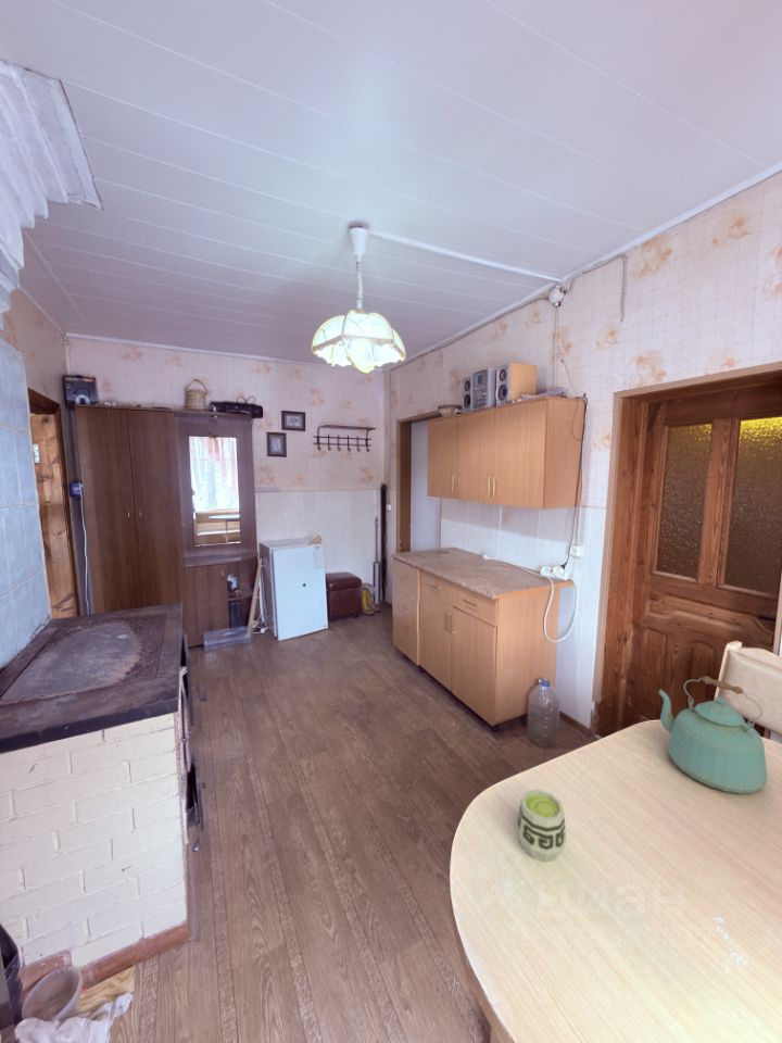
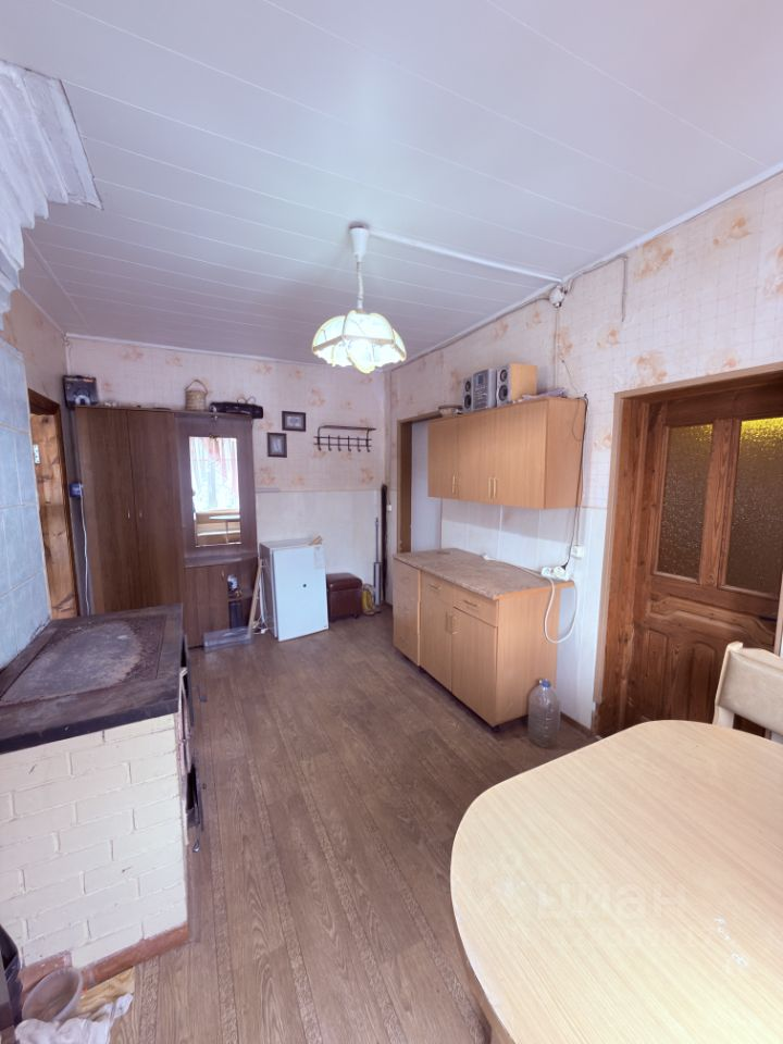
- cup (541, 825)
- kettle (708, 721)
